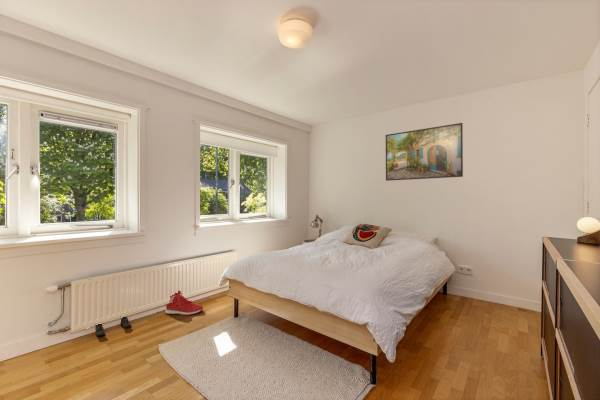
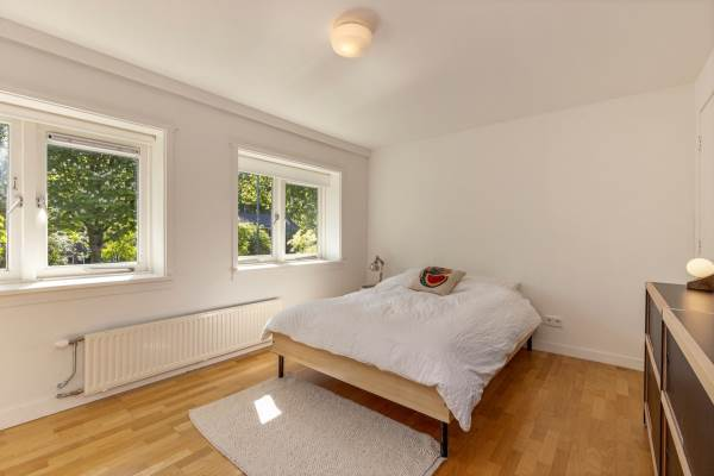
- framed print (421, 154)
- boots (120, 323)
- sneaker (184, 301)
